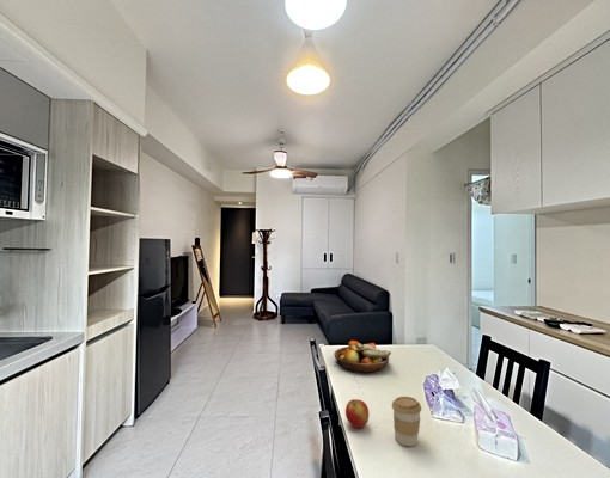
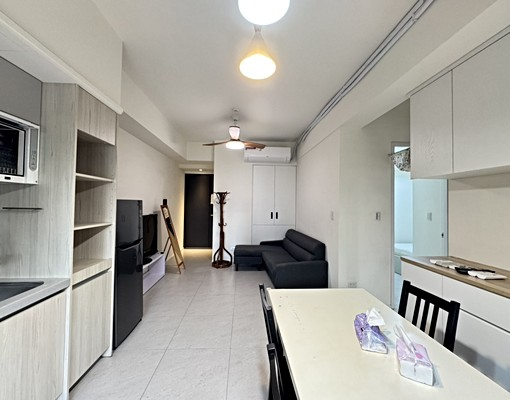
- apple (356, 411)
- fruit bowl (361, 351)
- coffee cup (405, 419)
